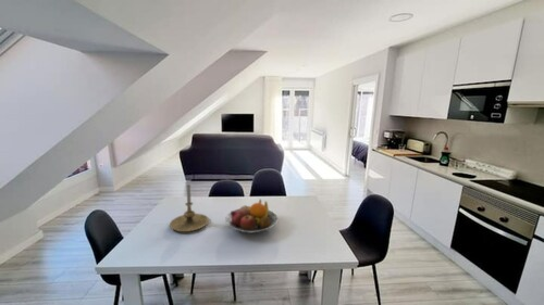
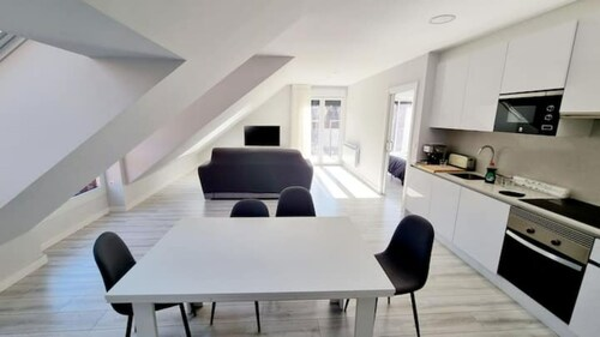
- fruit bowl (251, 215)
- candle holder (188, 204)
